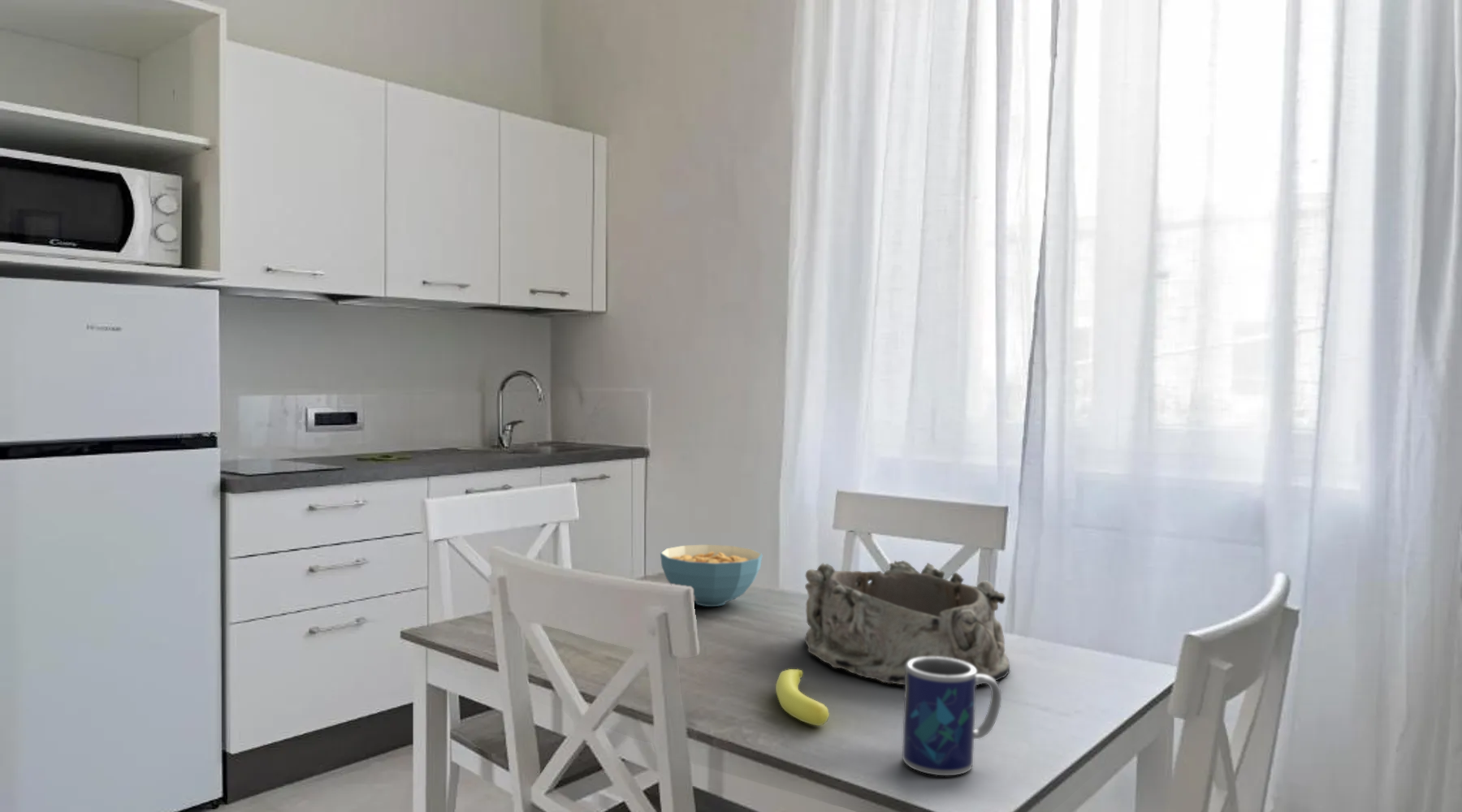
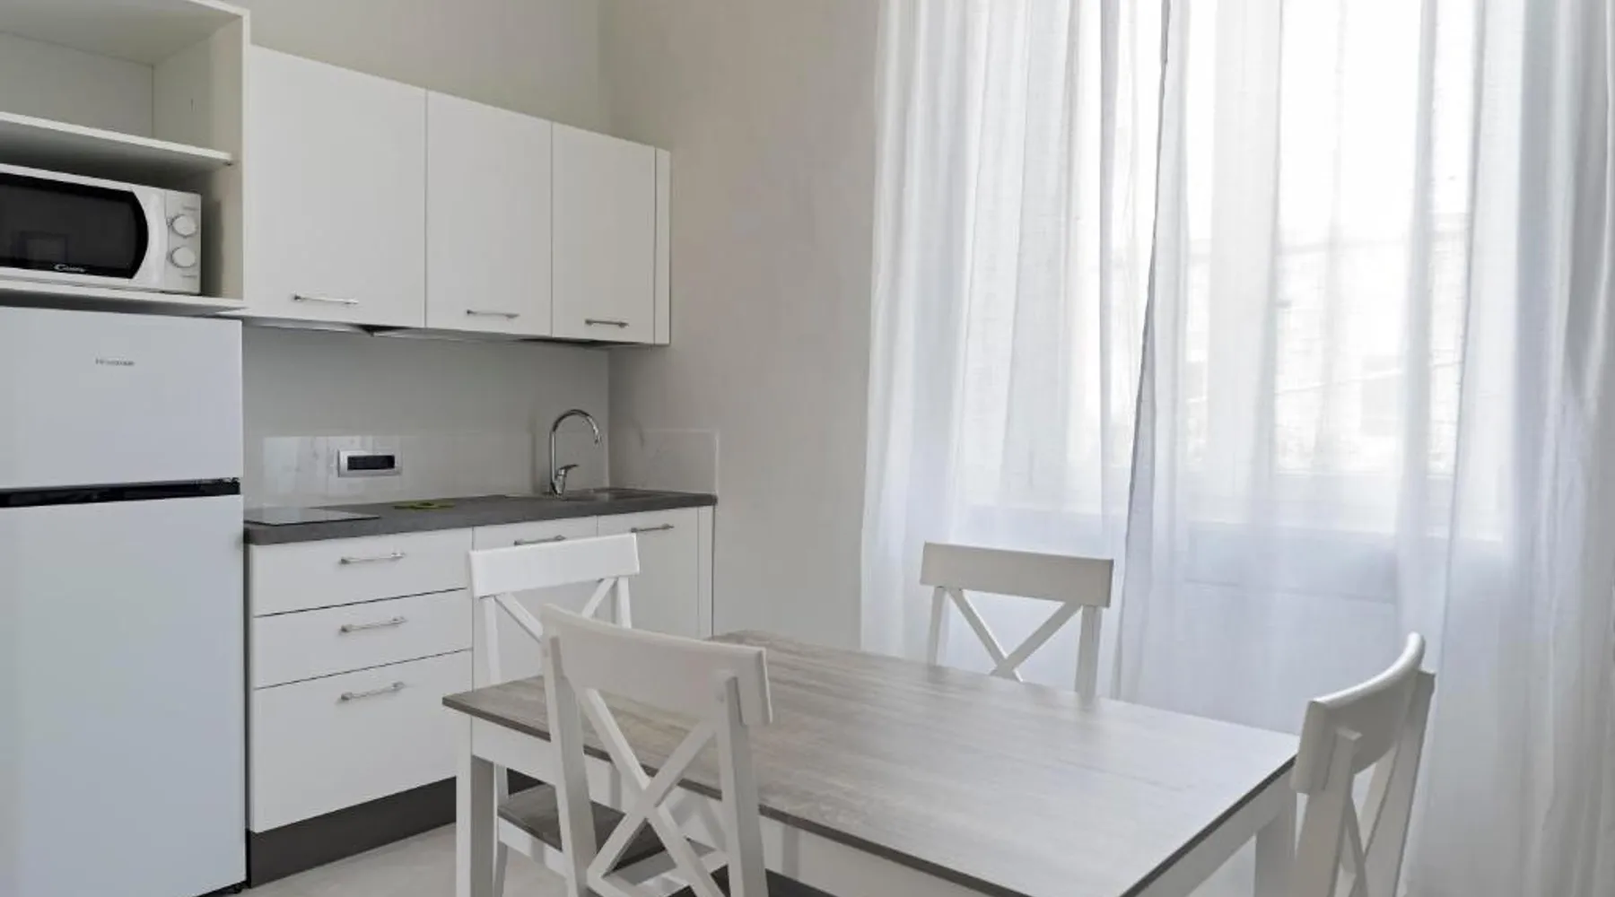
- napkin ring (905, 615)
- banana (798, 693)
- mug (954, 713)
- cereal bowl (711, 578)
